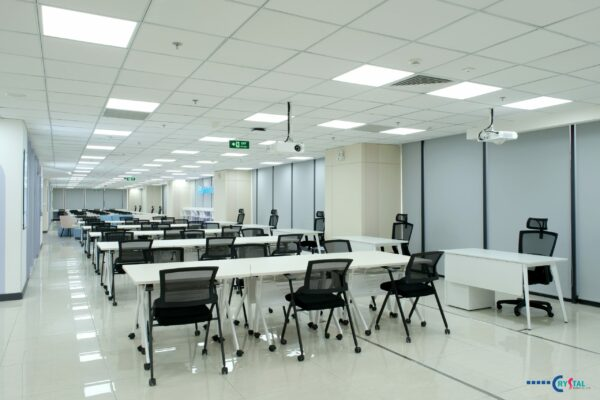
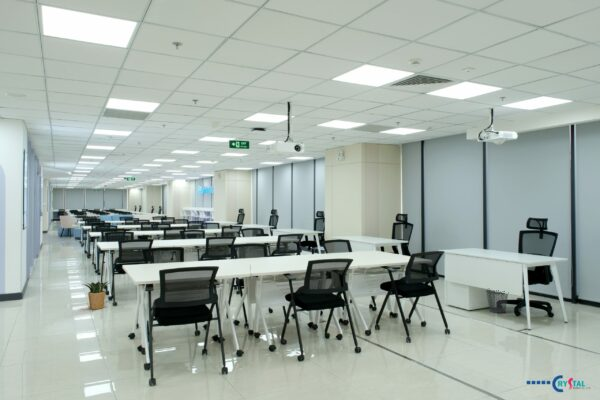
+ wastebasket (497, 301)
+ potted plant (97, 294)
